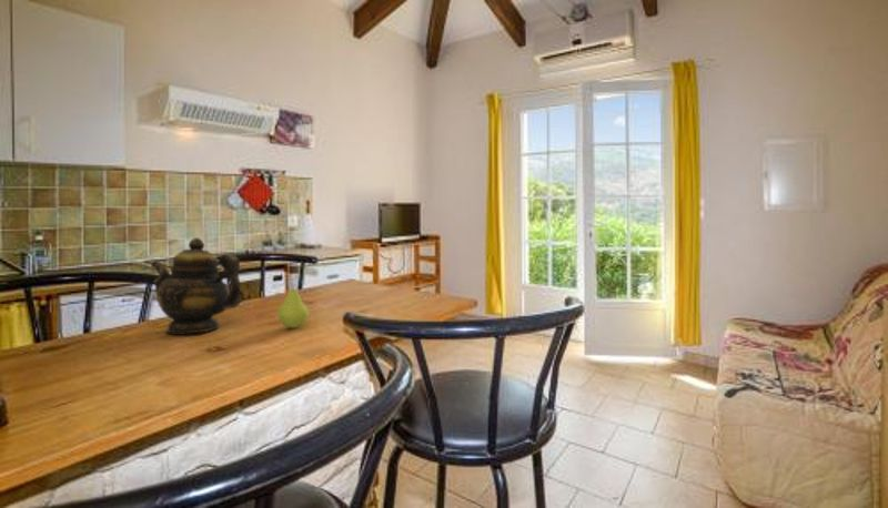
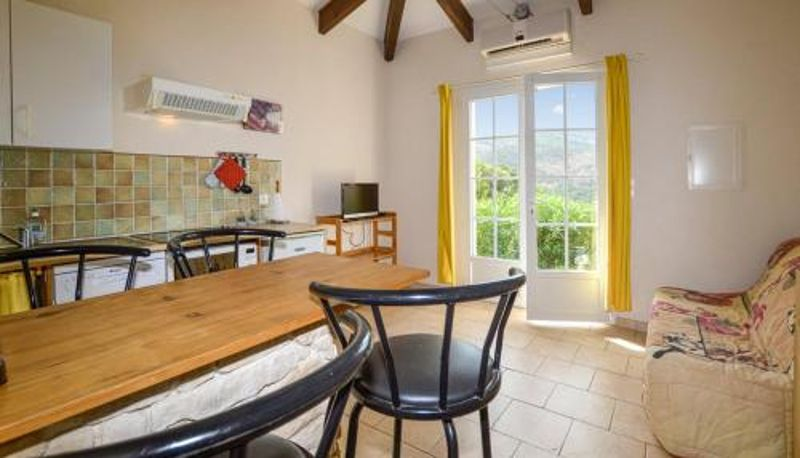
- teapot (195, 283)
- fruit (293, 305)
